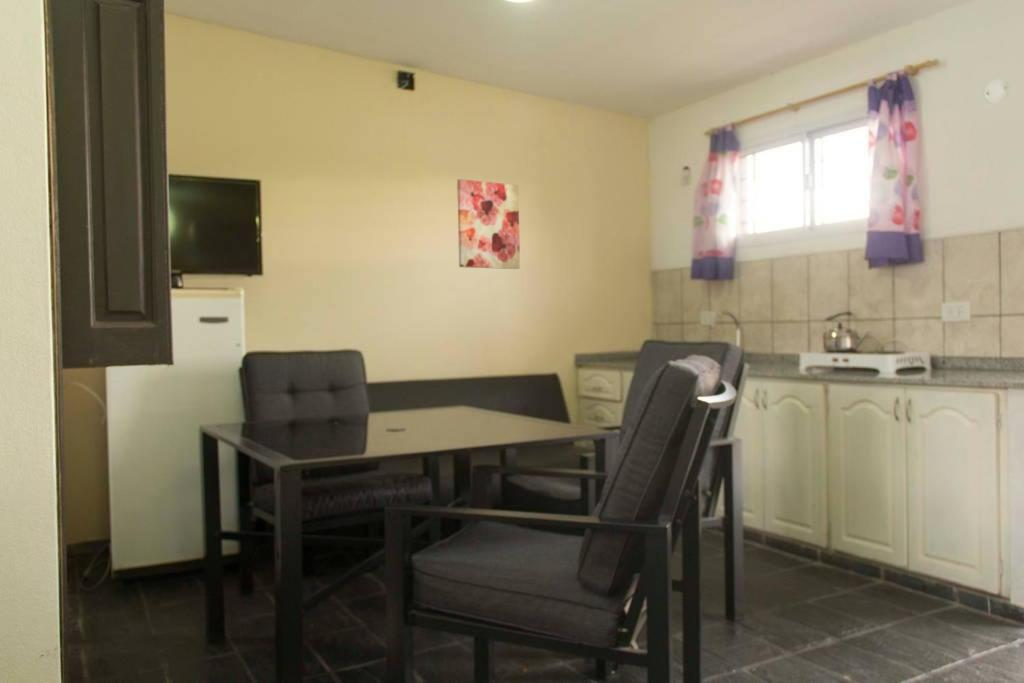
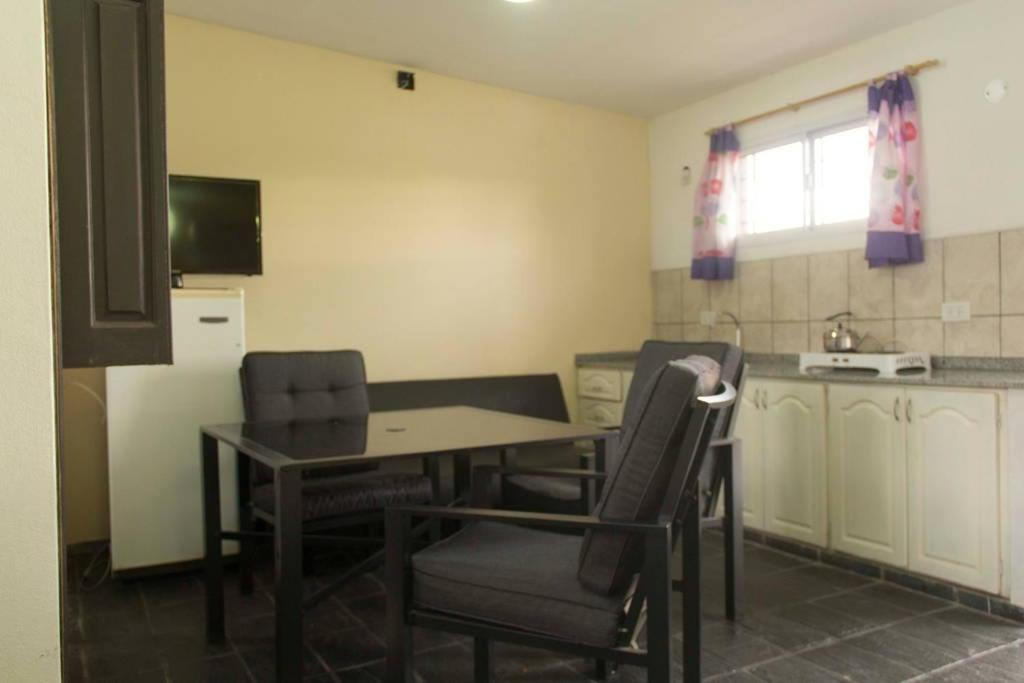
- wall art (489, 225)
